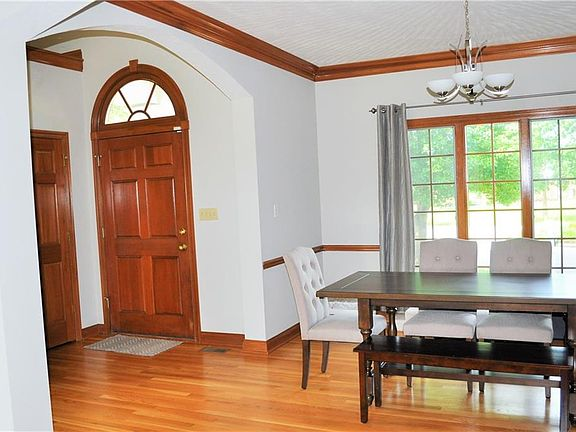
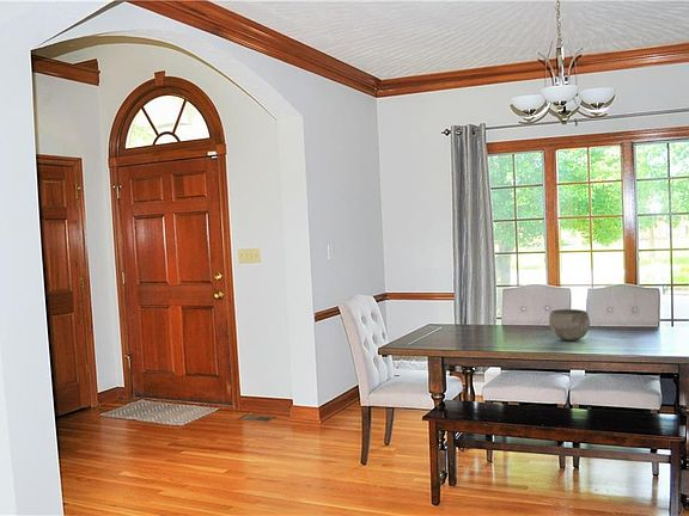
+ bowl (569, 325)
